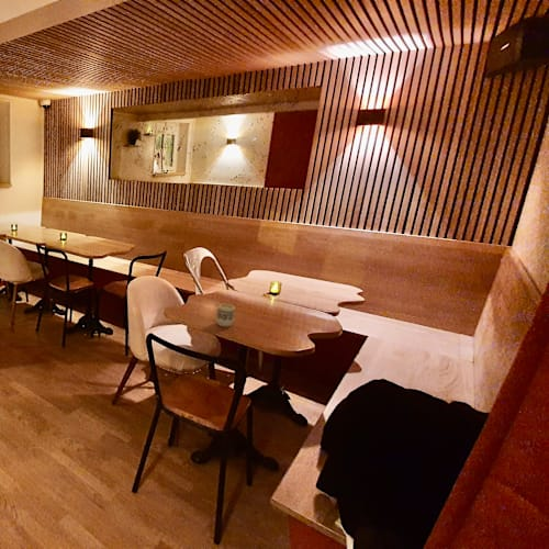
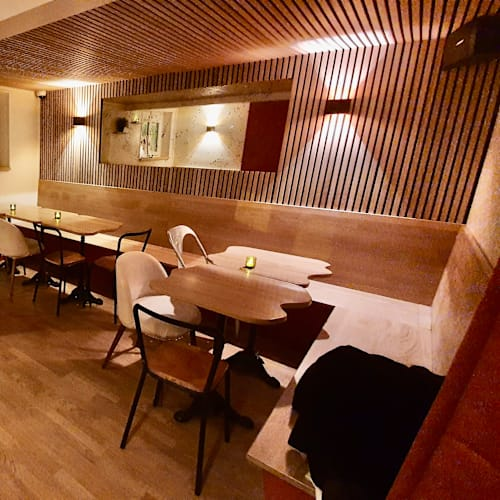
- cup (225, 315)
